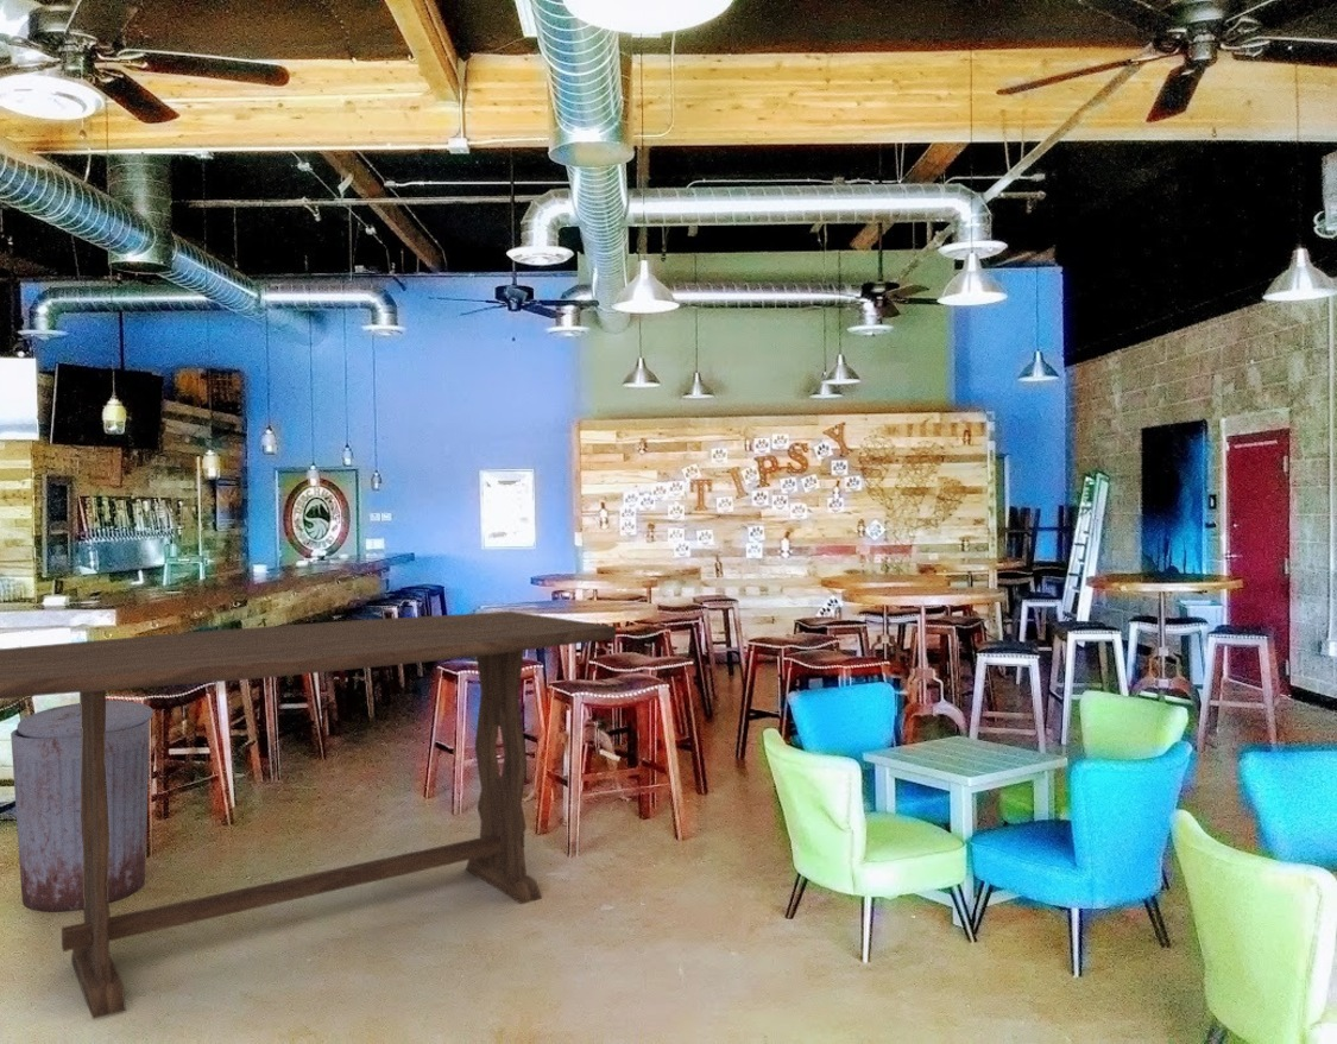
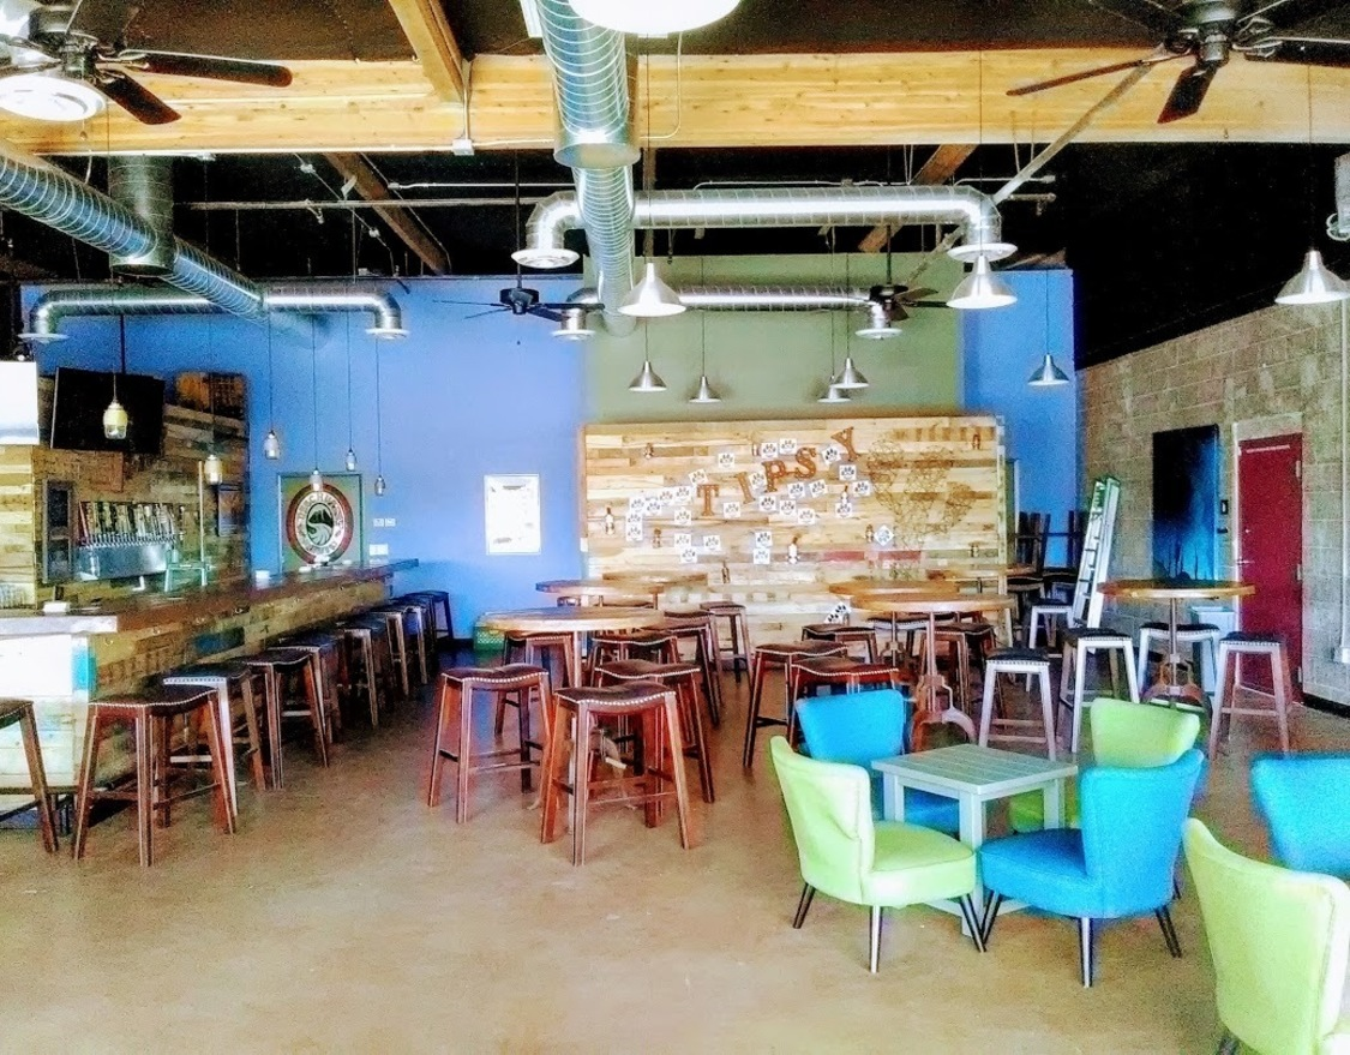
- dining table (341, 867)
- trash can (80, 798)
